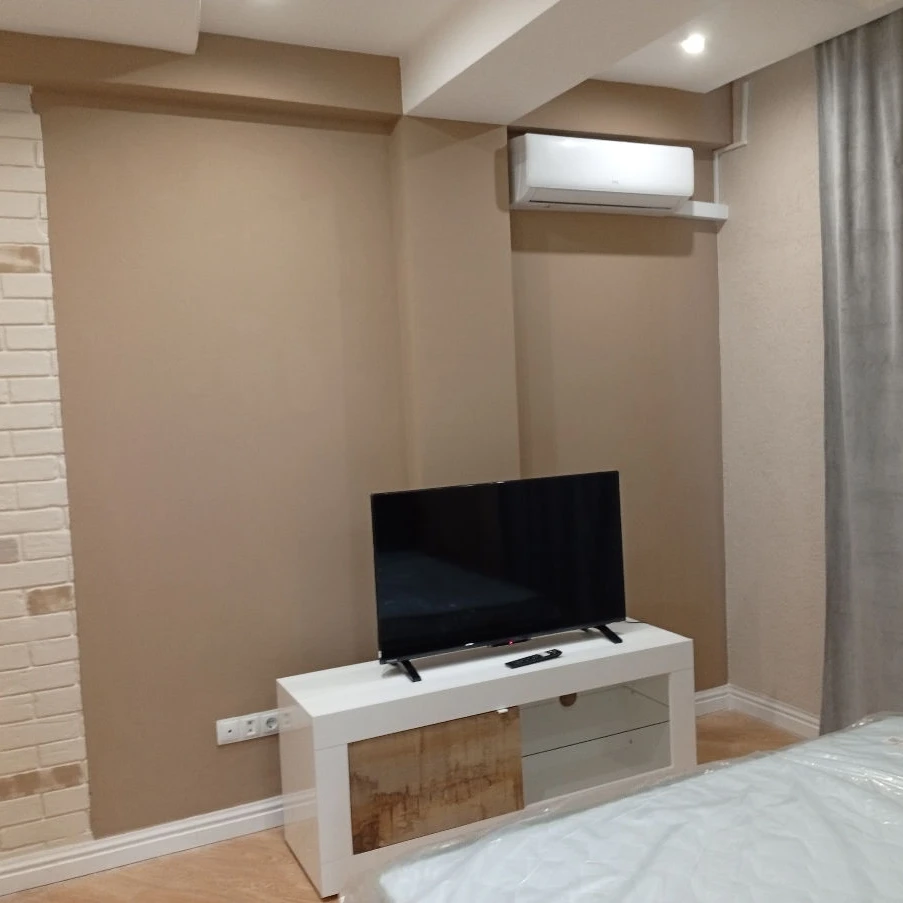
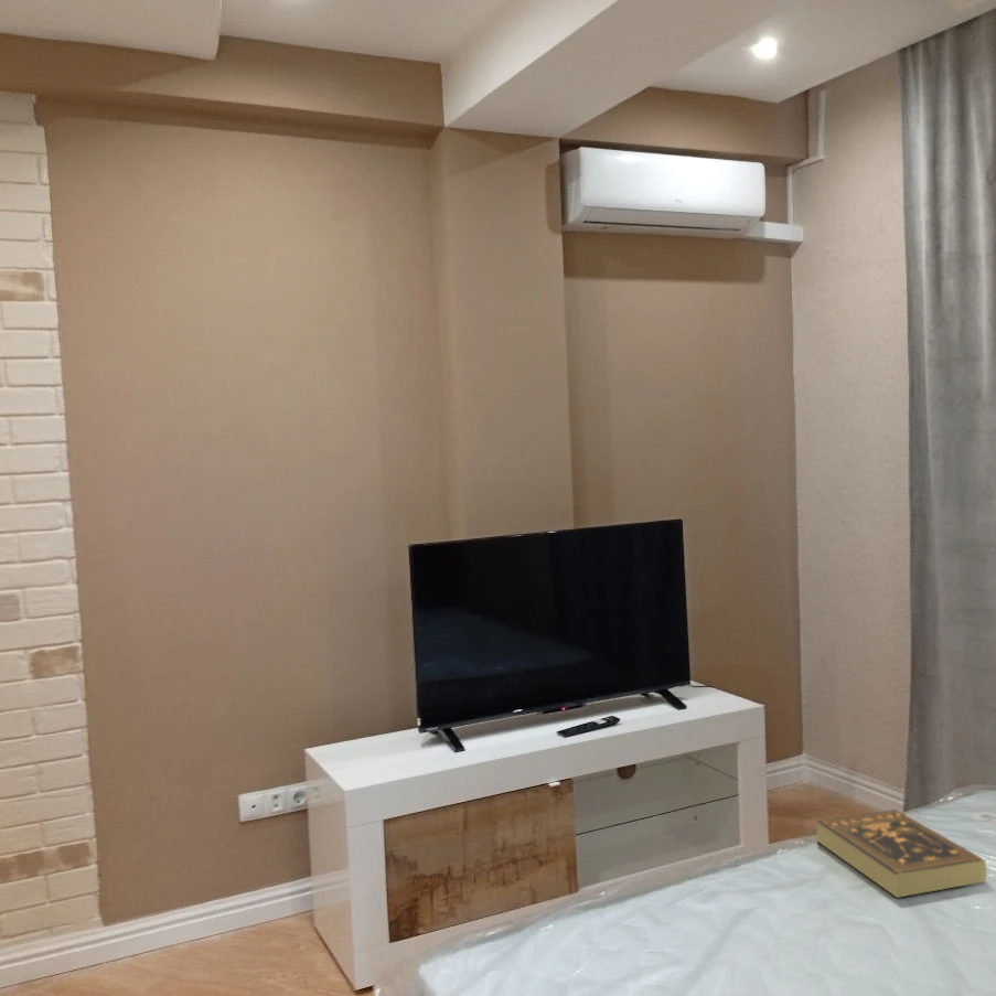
+ book (897, 849)
